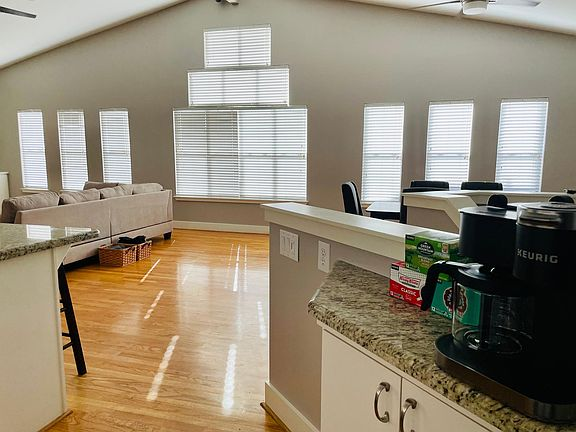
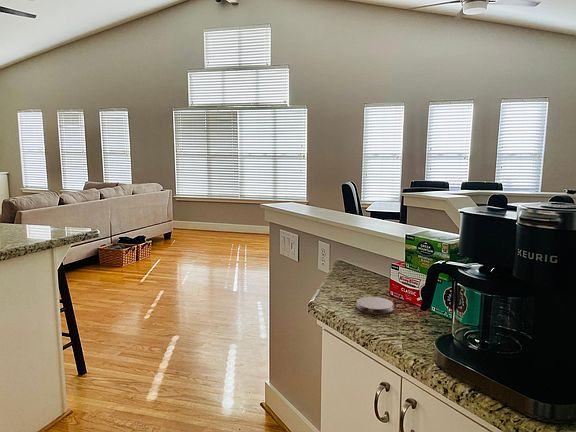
+ coaster (374, 305)
